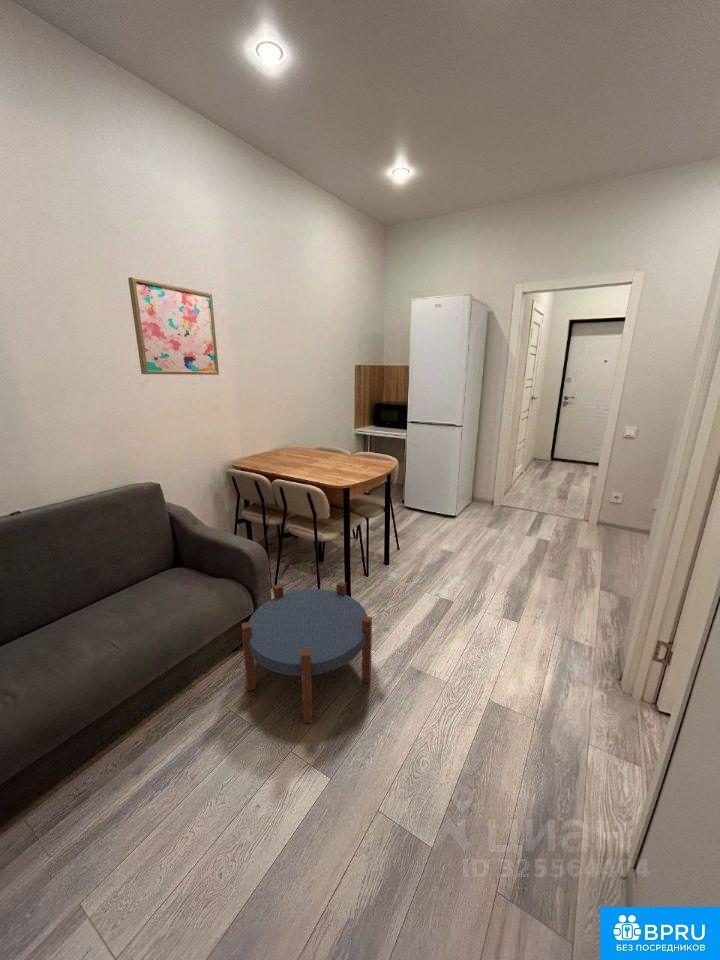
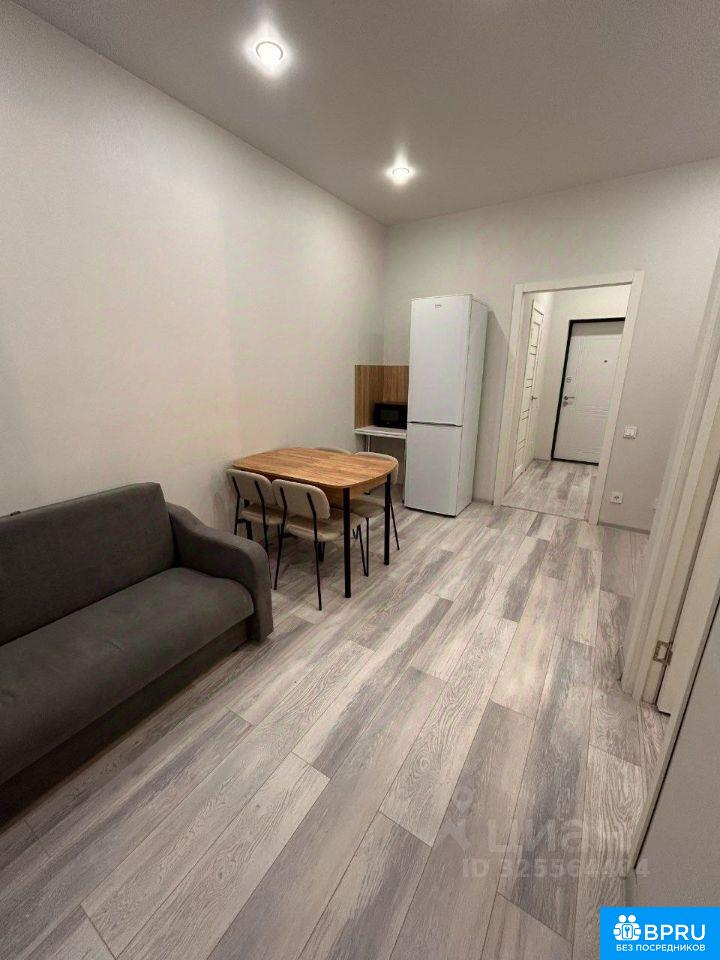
- side table (310, 639)
- wall art (178, 331)
